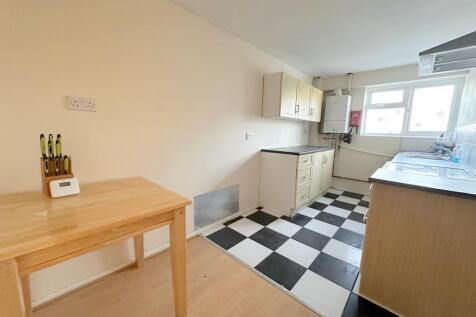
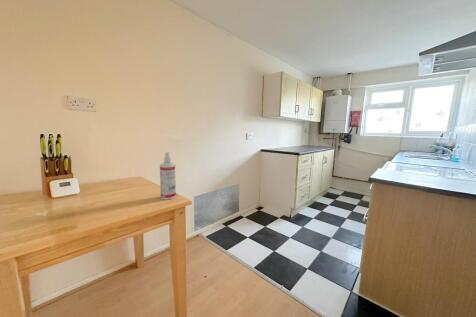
+ spray bottle (167, 175)
